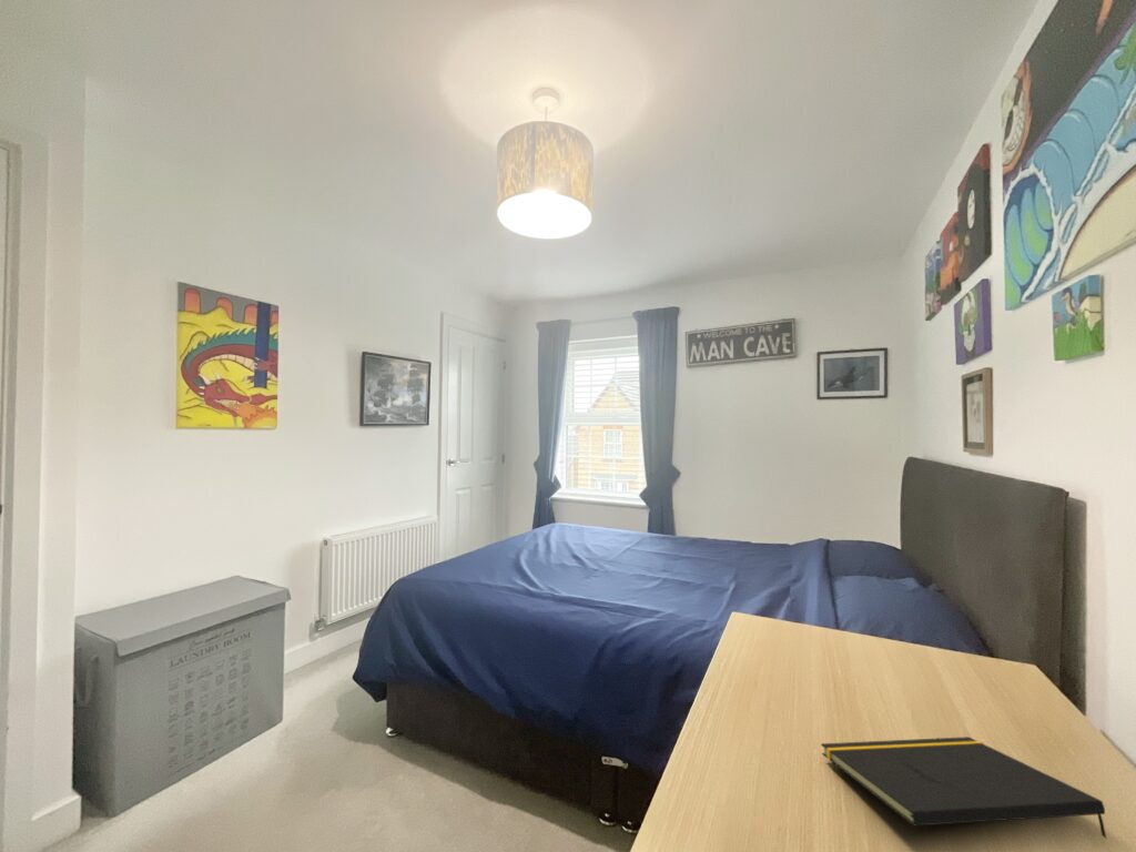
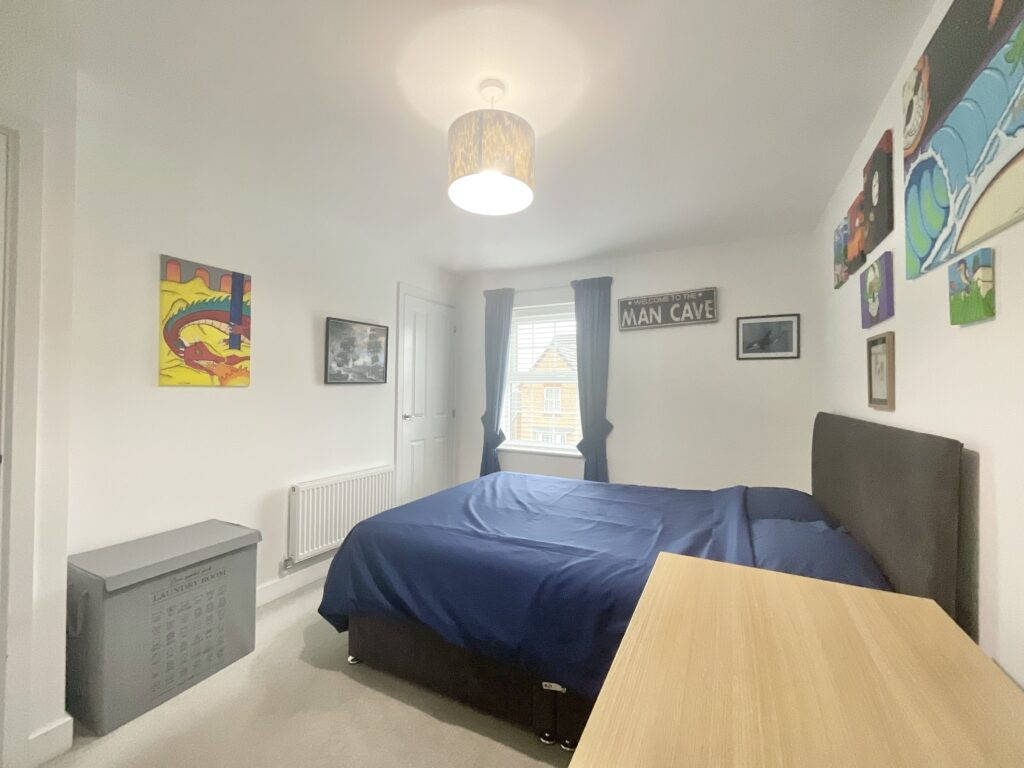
- notepad (945, 774)
